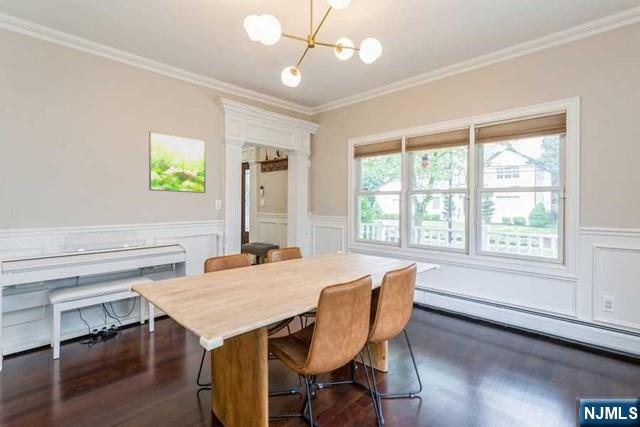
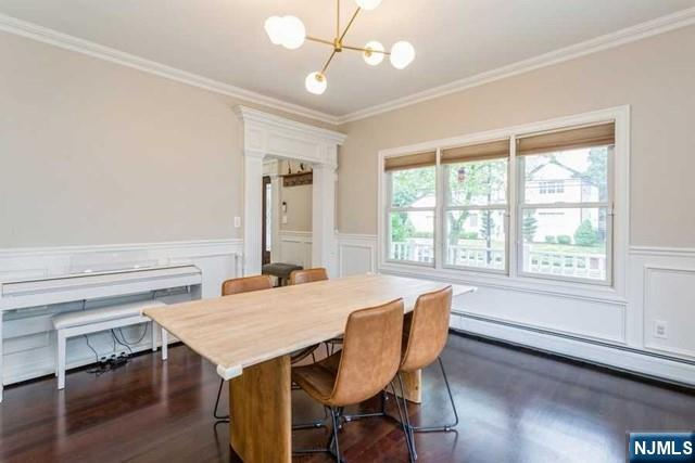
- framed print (179, 163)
